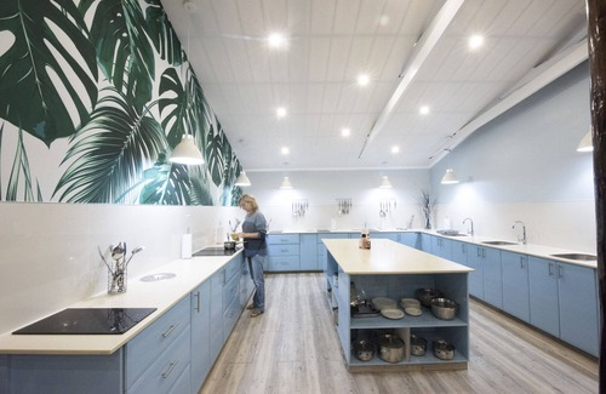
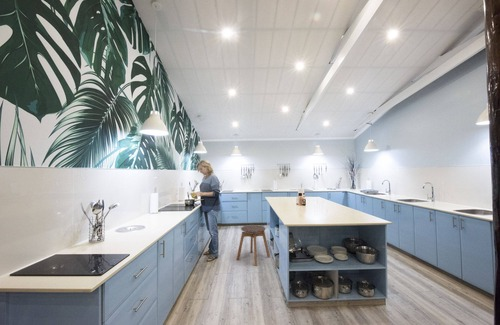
+ stool (252, 242)
